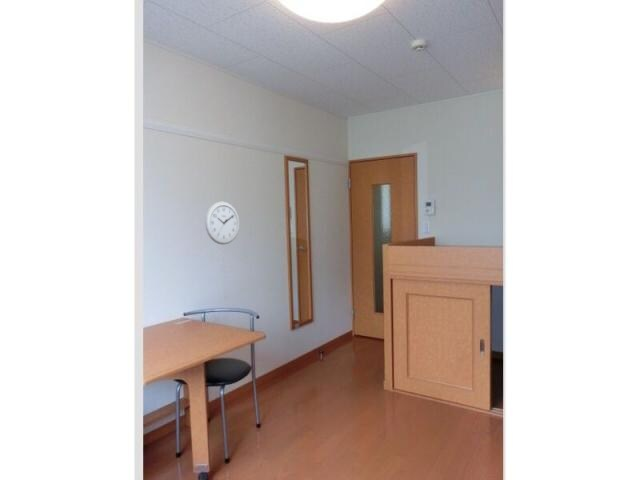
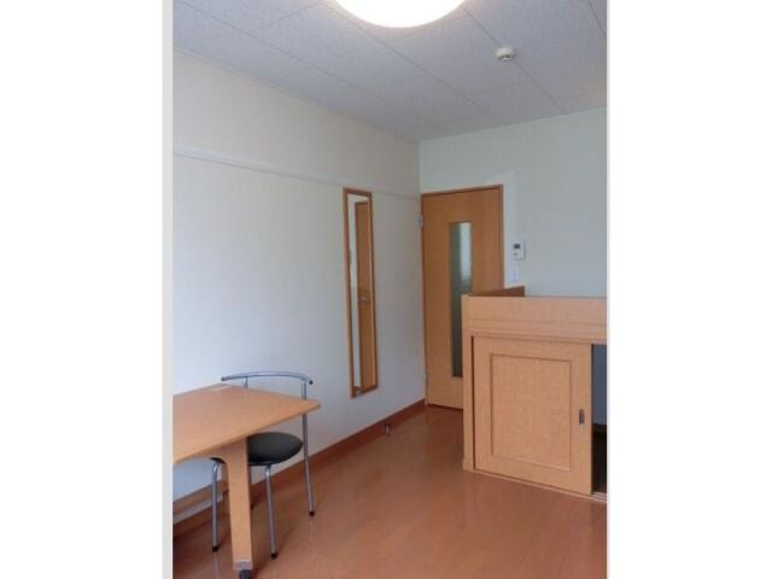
- wall clock (223, 223)
